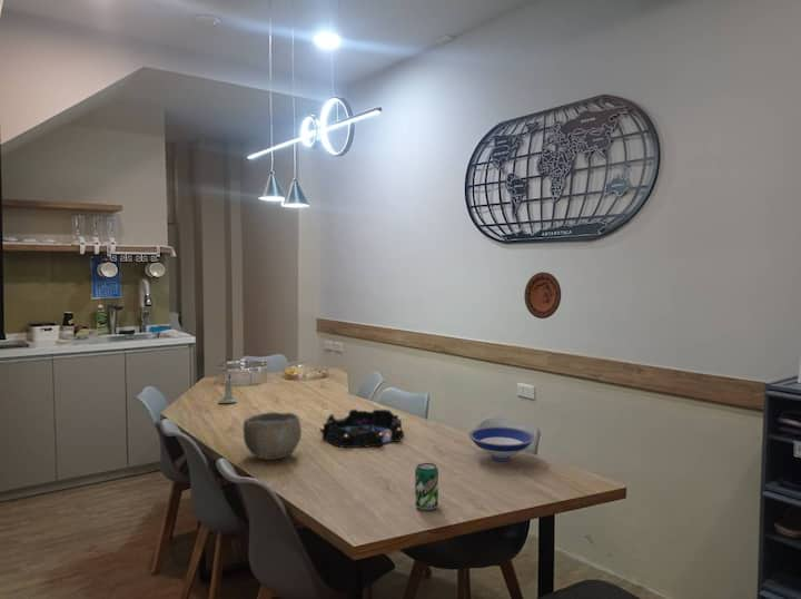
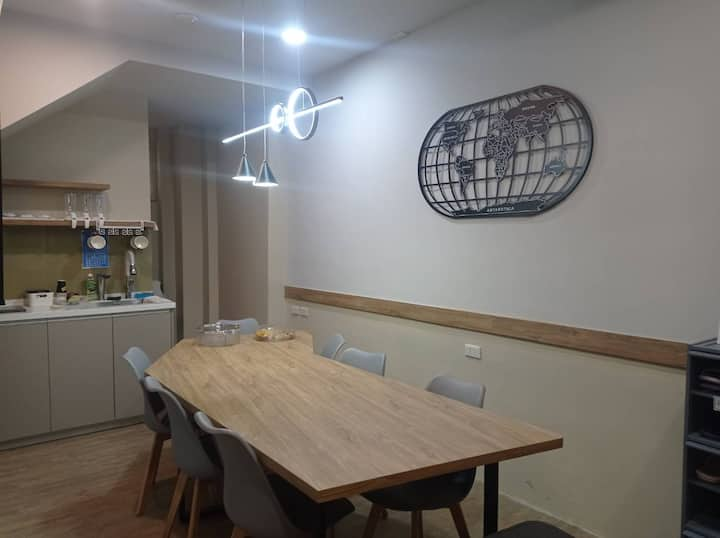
- beverage can (426, 485)
- bowl (501, 446)
- decorative plate (542, 295)
- decorative bowl (363, 425)
- bowl (273, 435)
- candle (227, 387)
